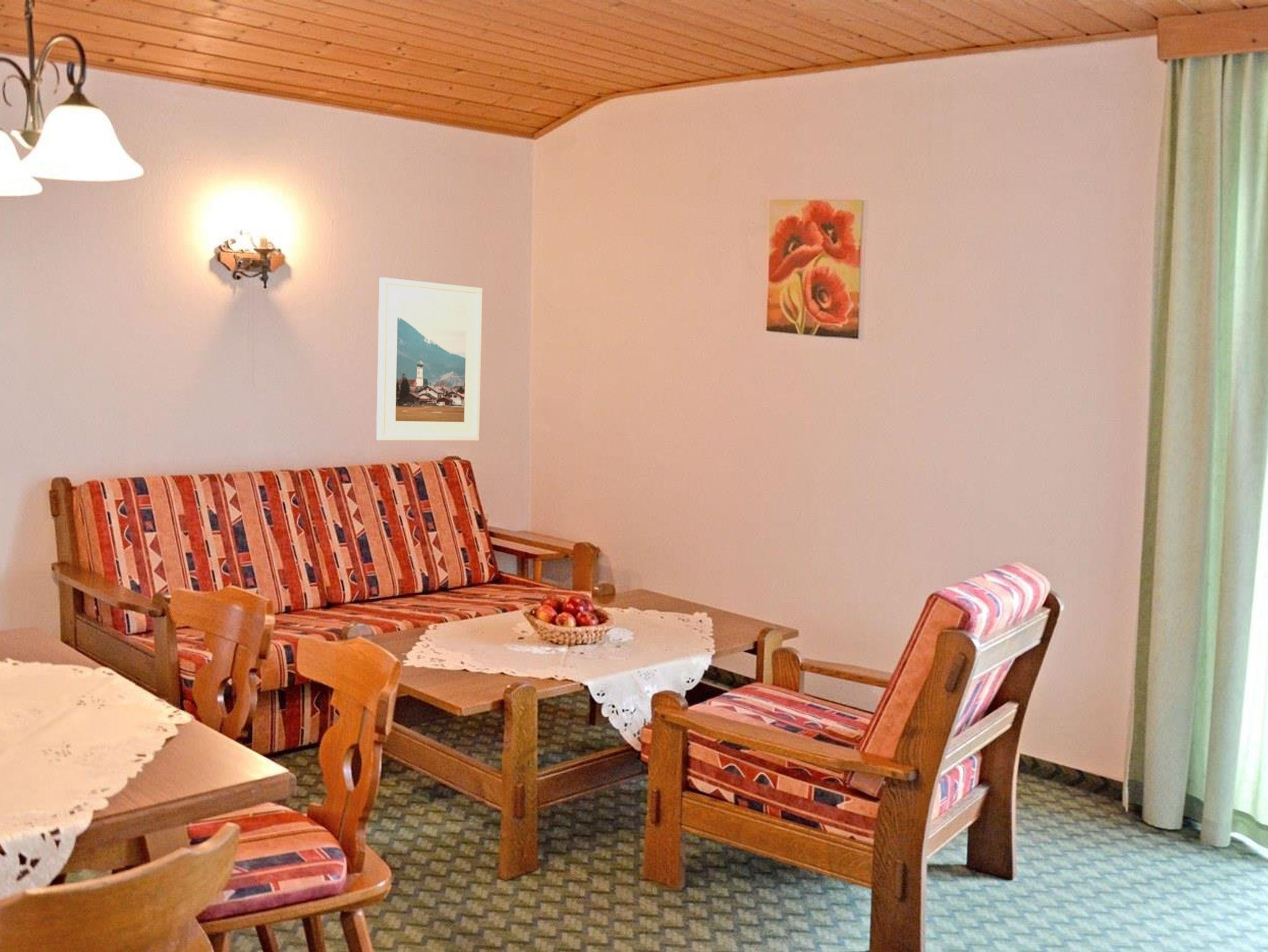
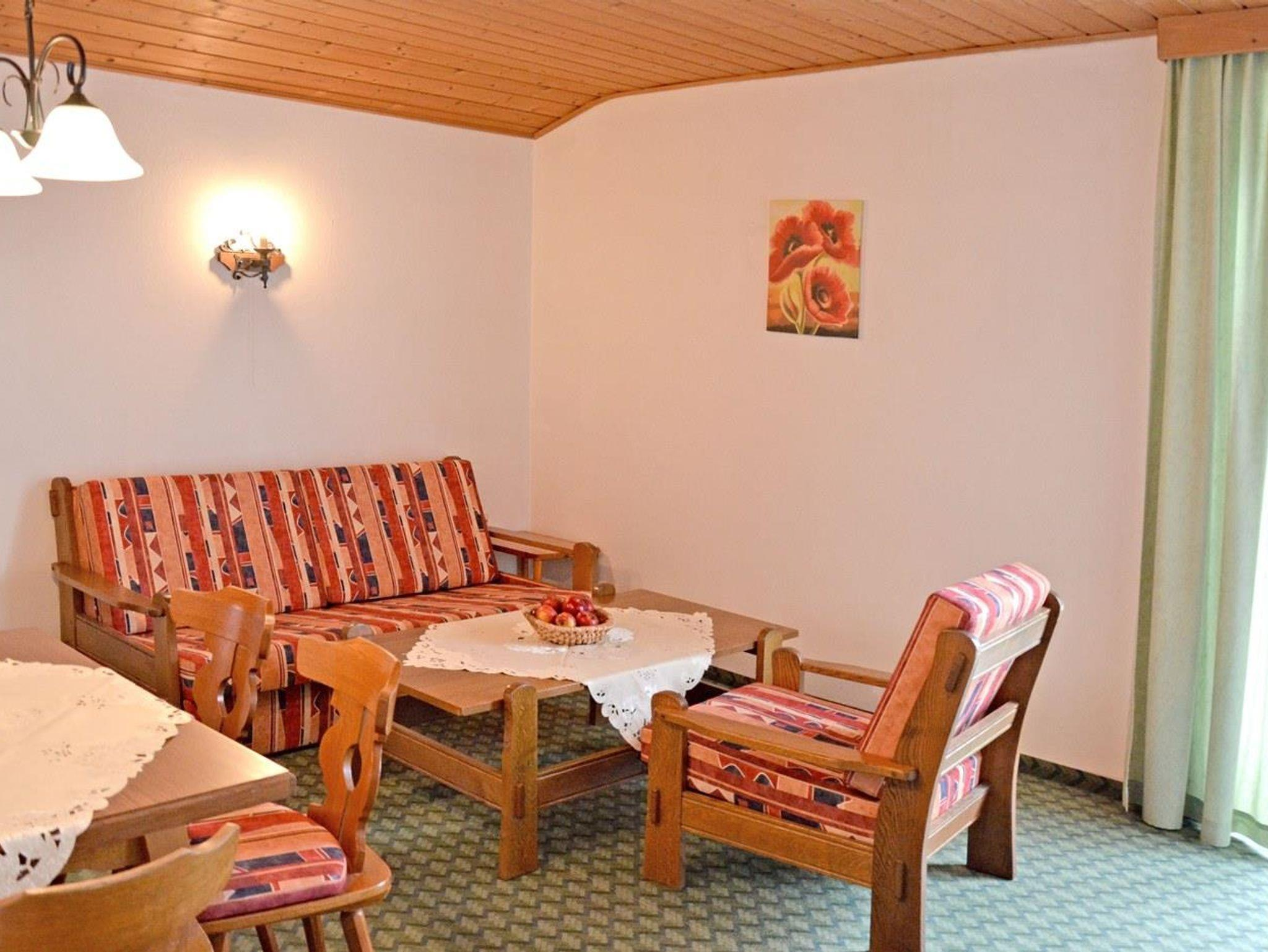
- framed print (431, 361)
